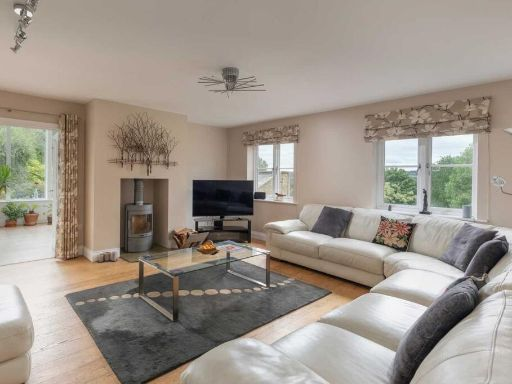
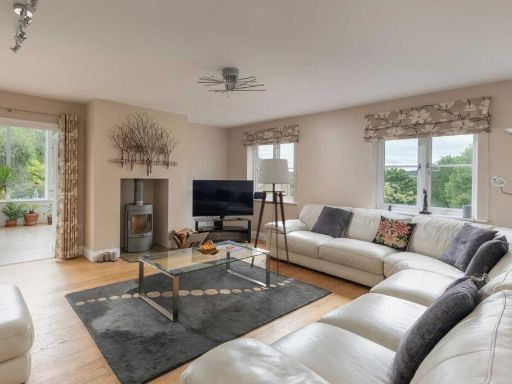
+ floor lamp (272, 216)
